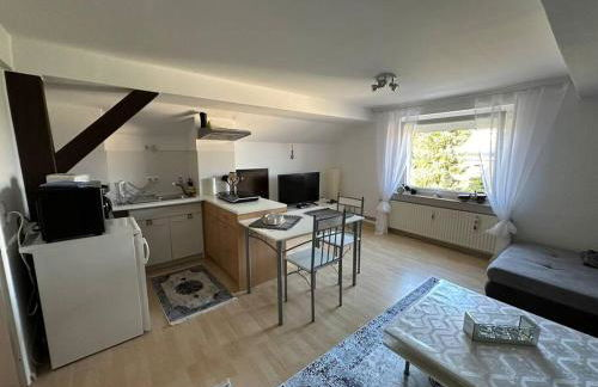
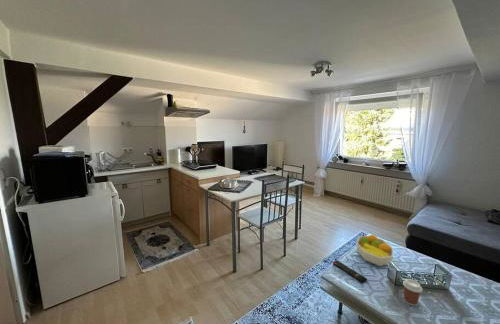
+ remote control (348, 270)
+ fruit bowl (374, 248)
+ coffee cup (411, 292)
